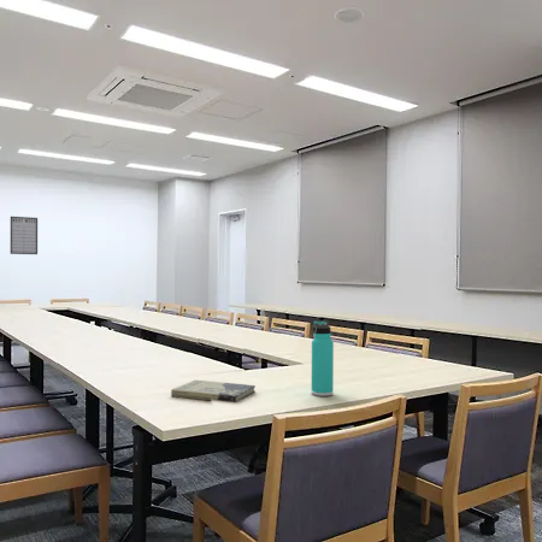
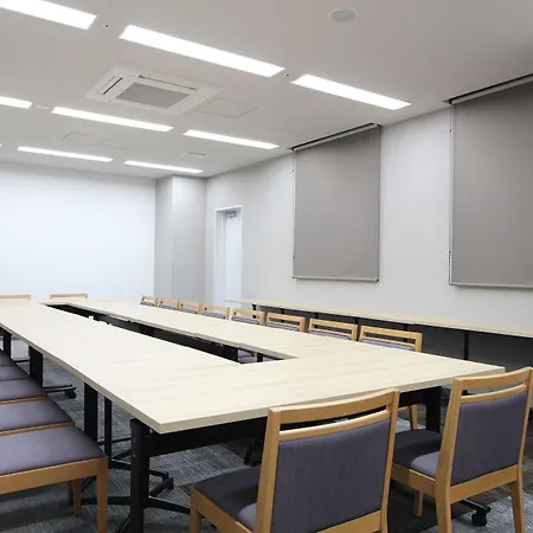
- writing board (24, 235)
- thermos bottle (322, 357)
- book (213, 390)
